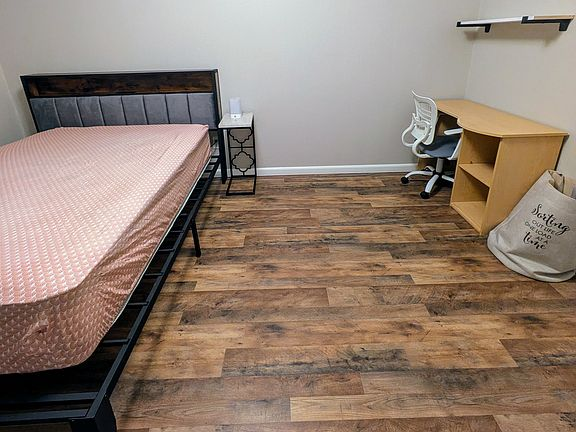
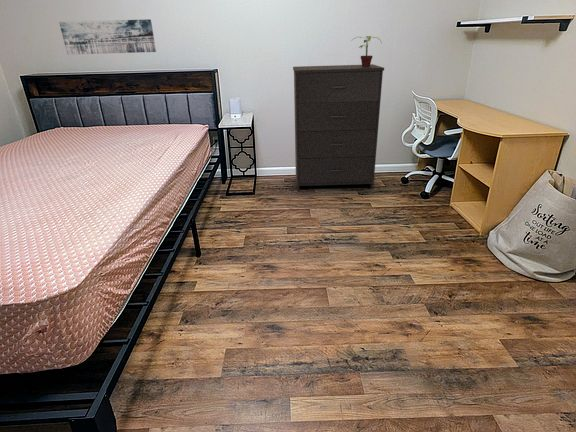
+ dresser (334, 128)
+ potted plant (366, 51)
+ wall art (108, 37)
